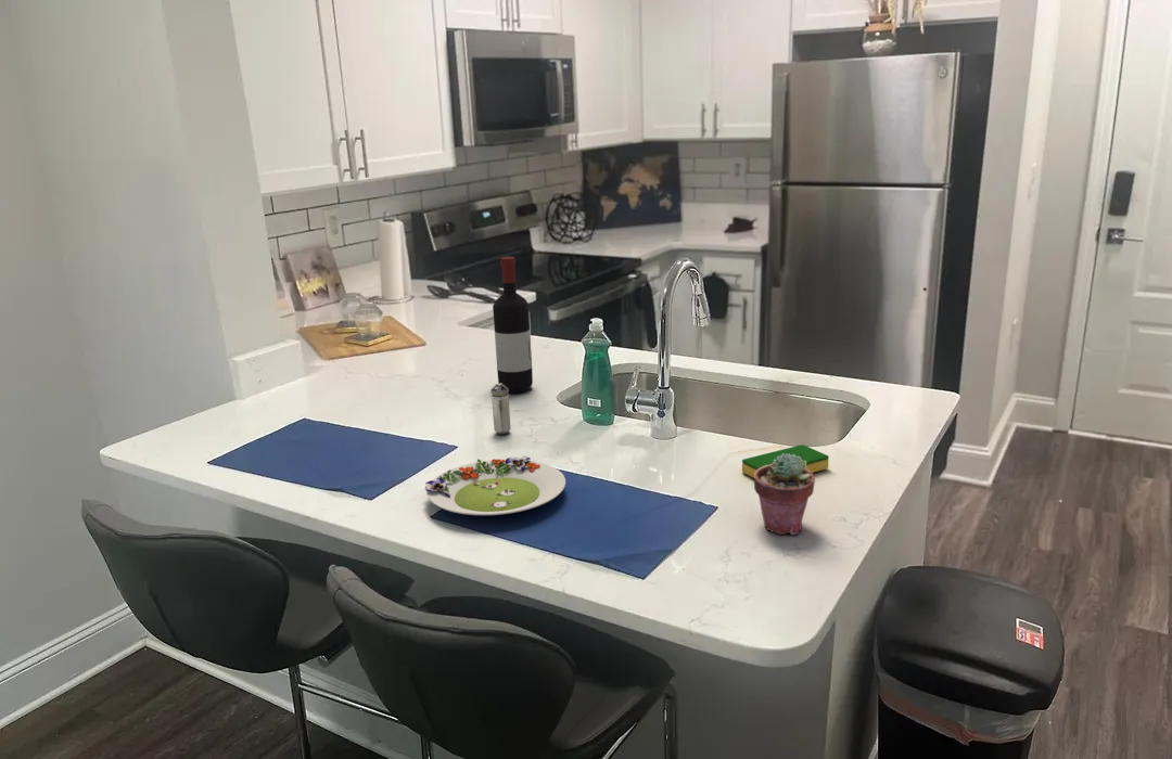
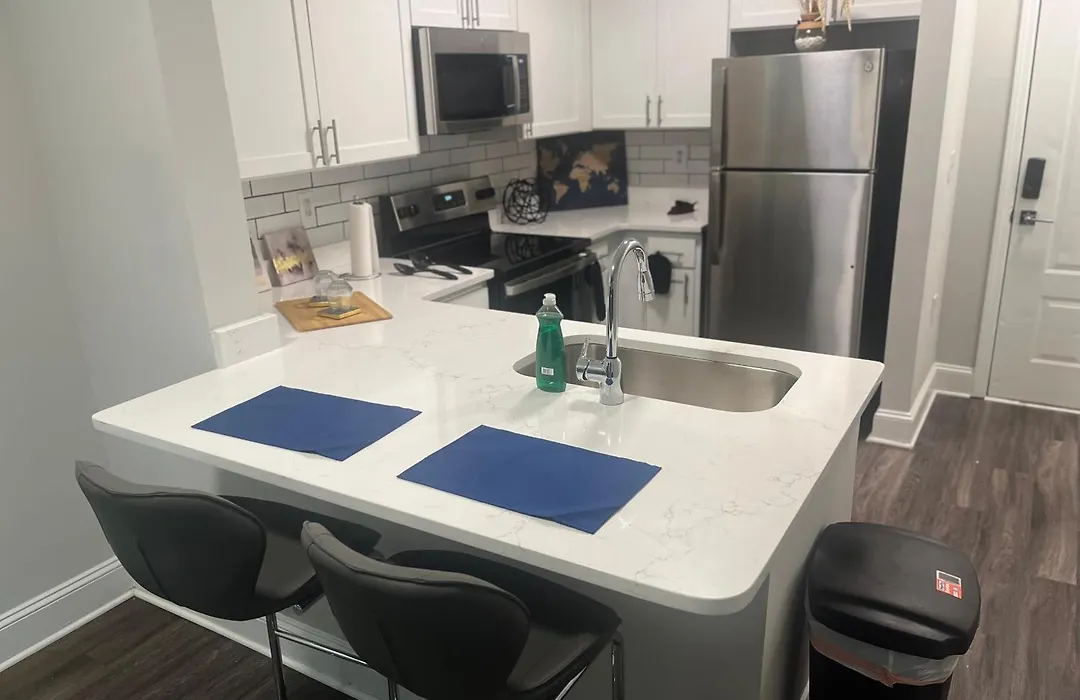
- potted succulent (784, 490)
- wine bottle (511, 324)
- shaker (500, 408)
- dish sponge (780, 455)
- salad plate (496, 488)
